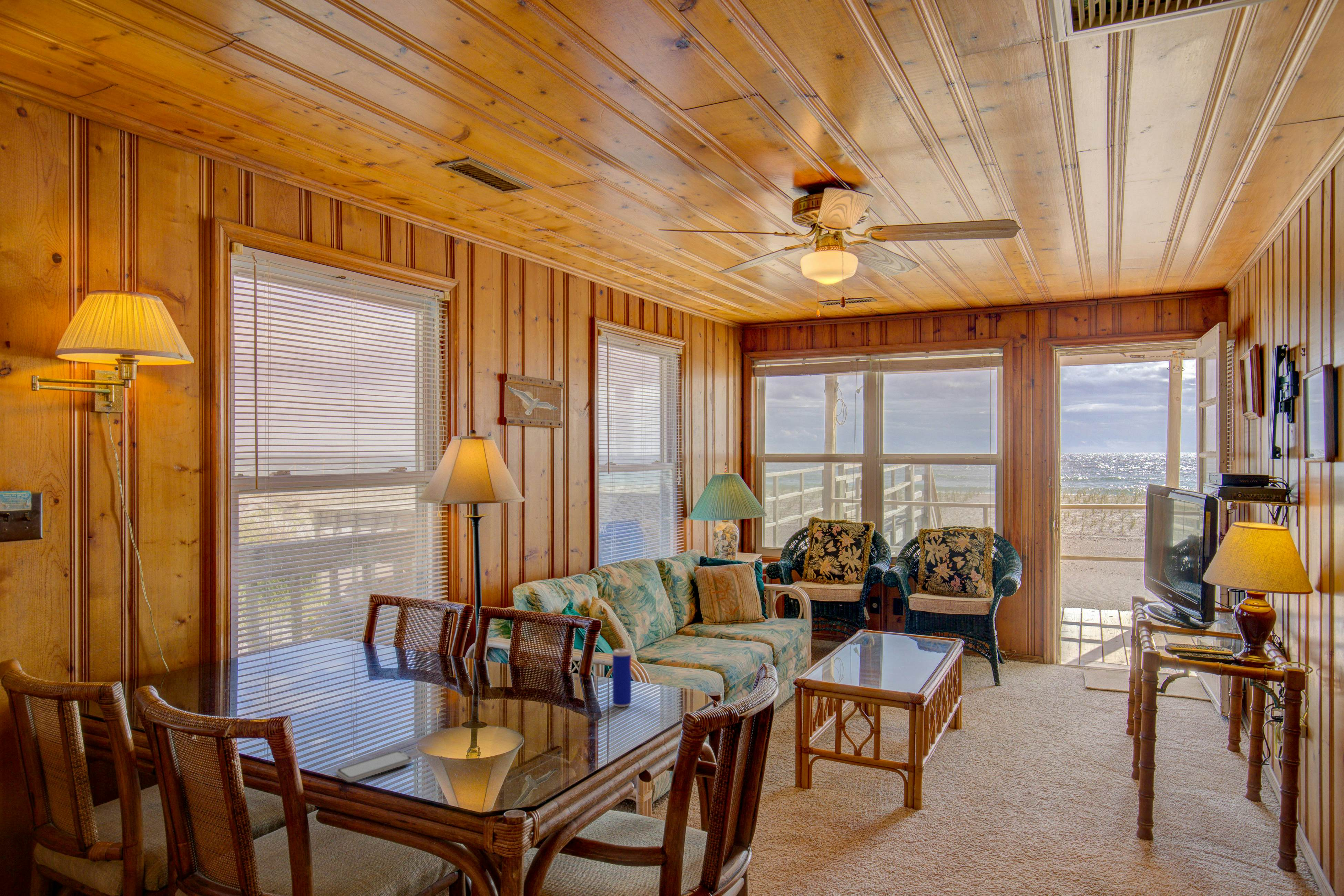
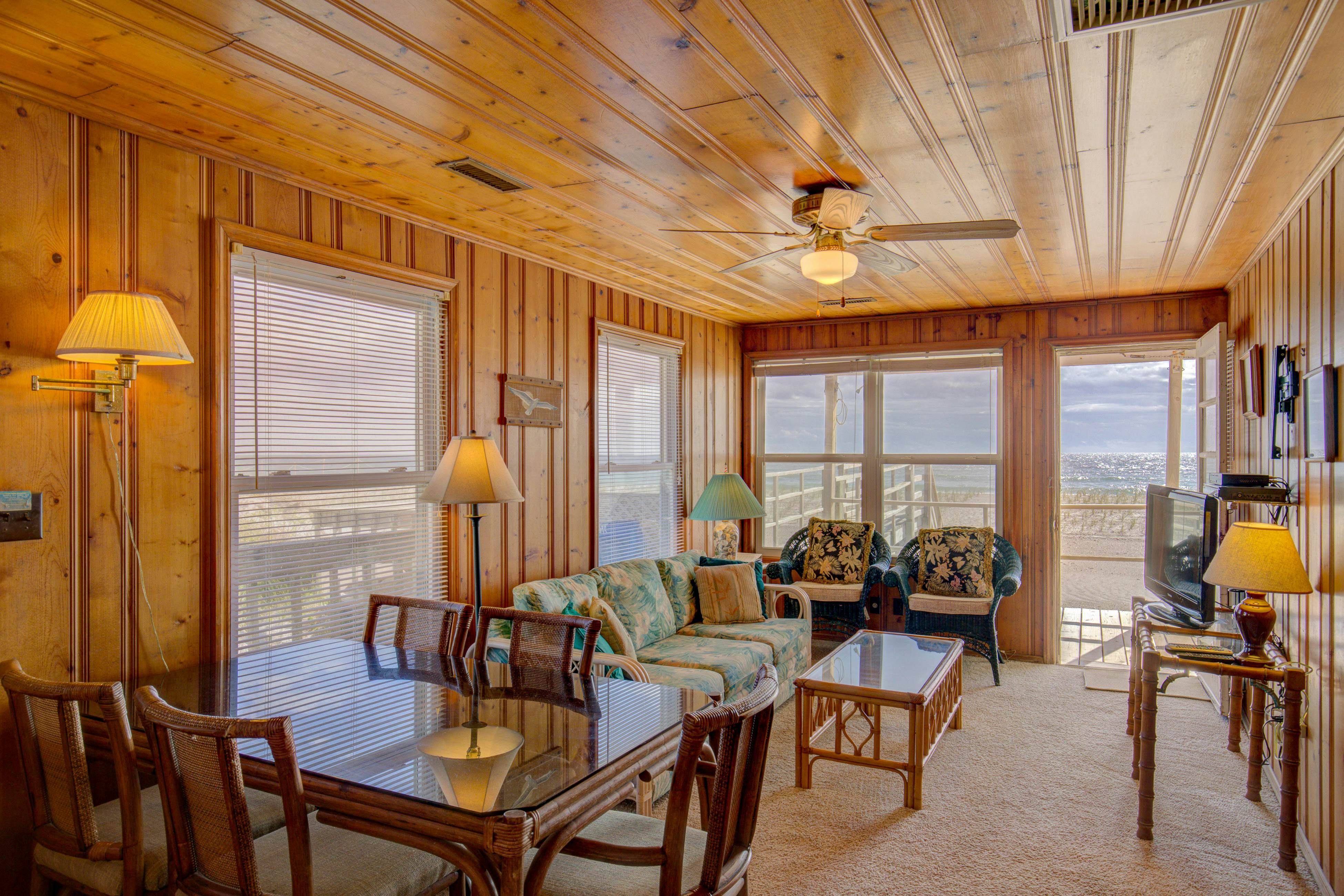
- beverage can (622, 677)
- smartphone (375, 765)
